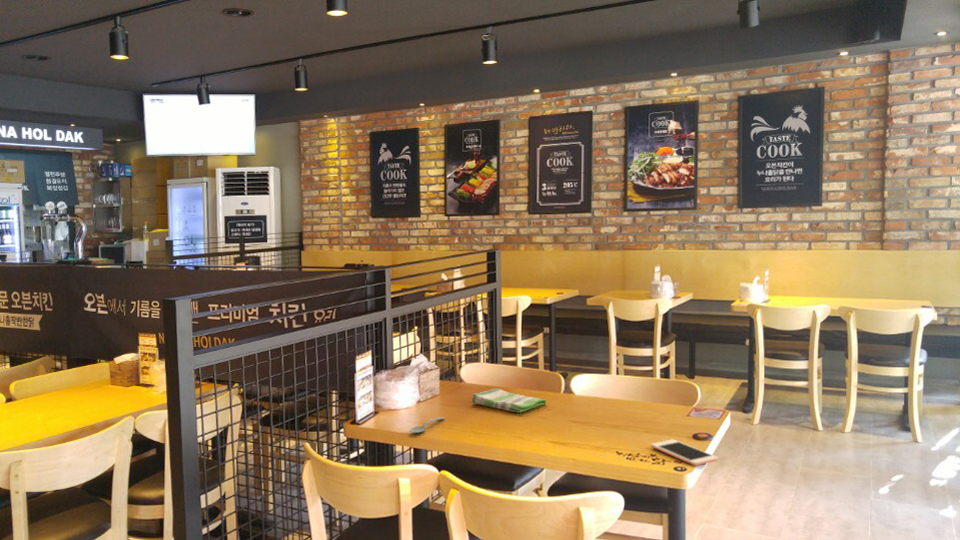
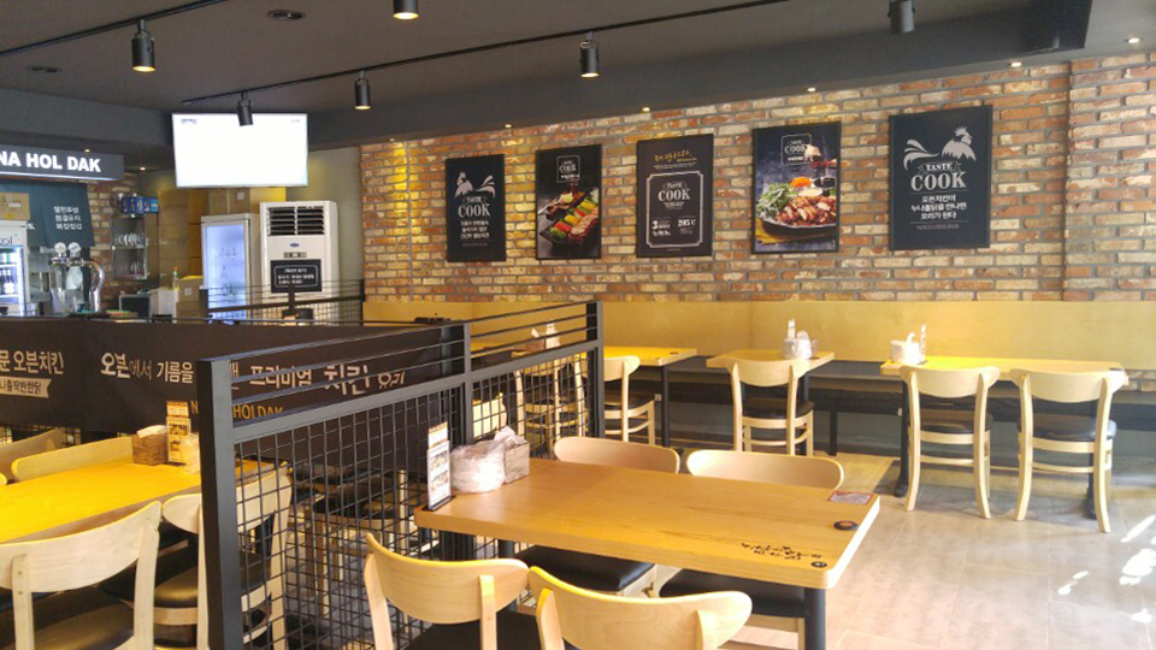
- spoon (428, 423)
- cell phone (683, 452)
- dish towel (508, 398)
